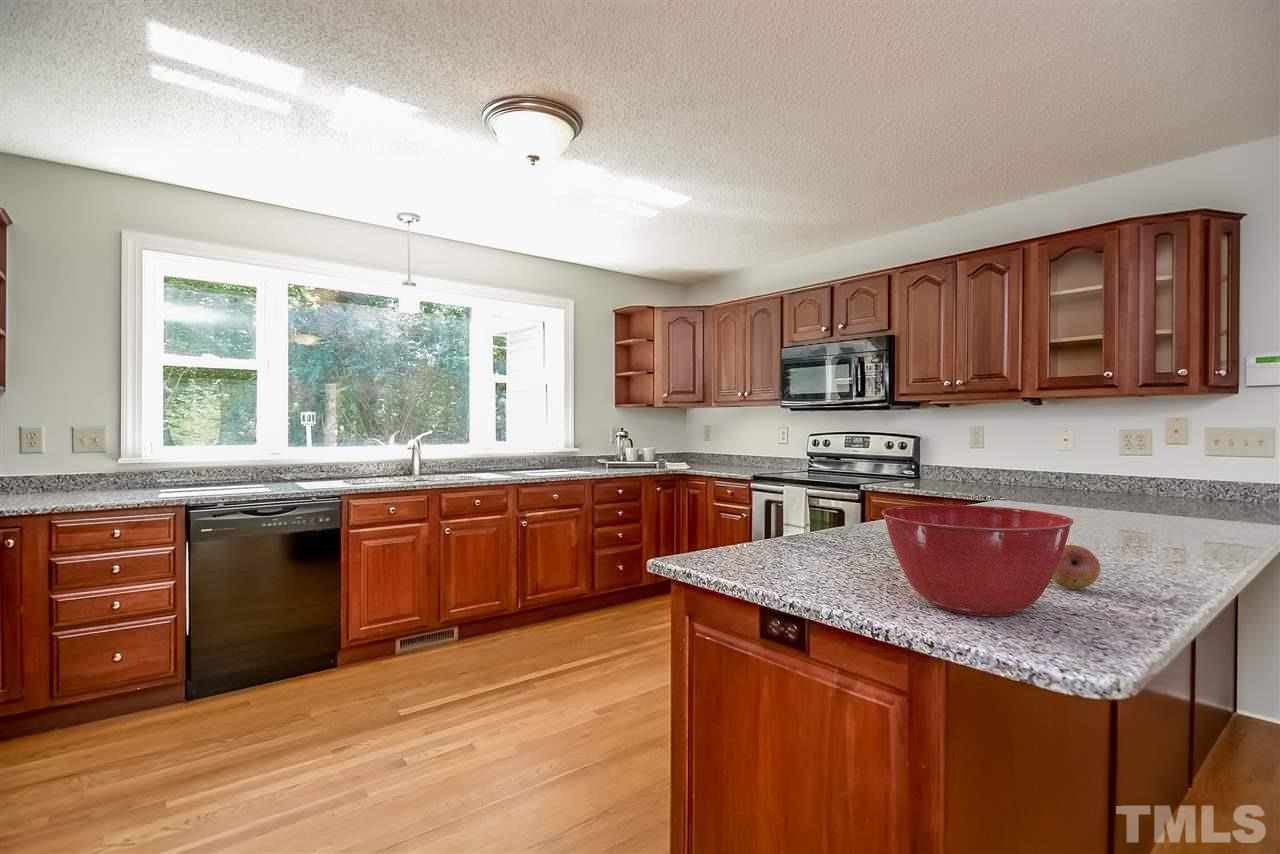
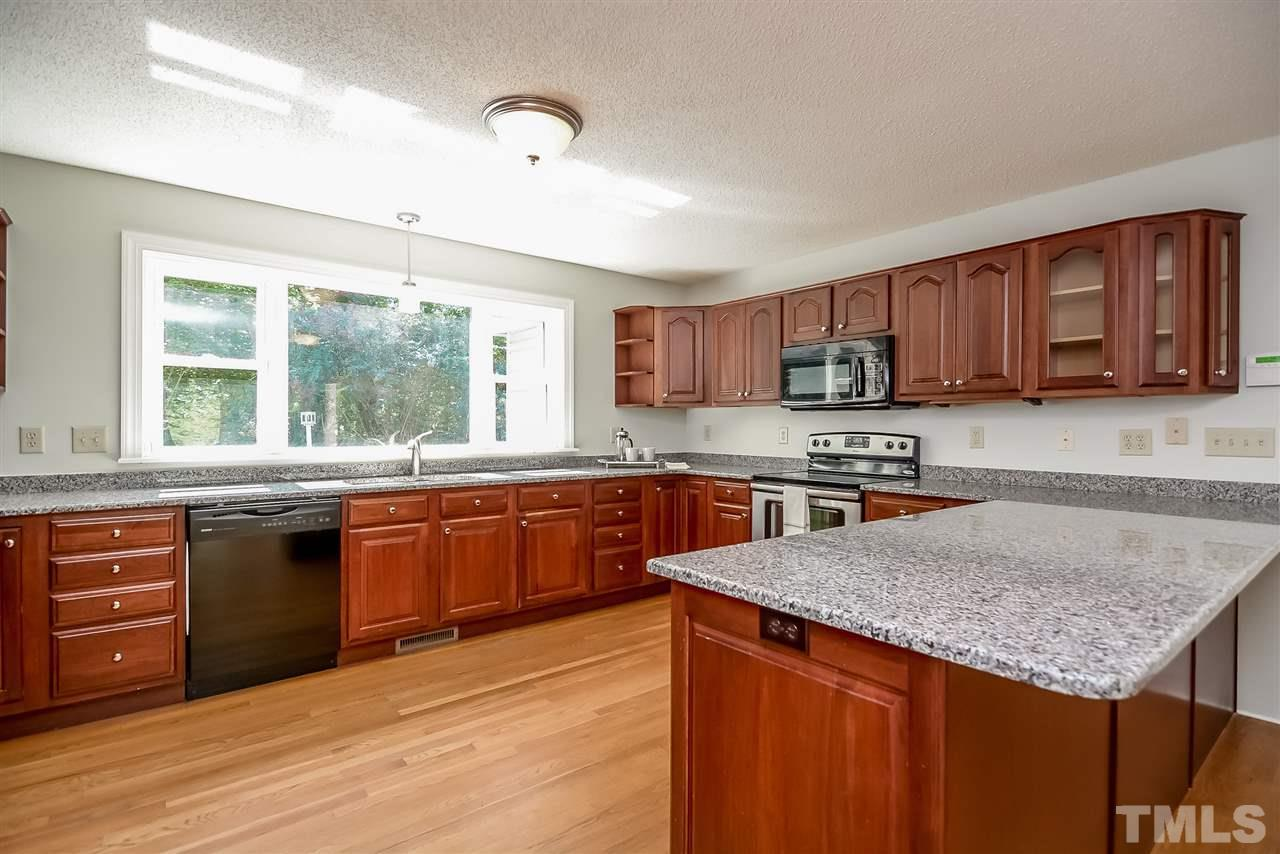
- fruit (1072, 566)
- mixing bowl (971, 558)
